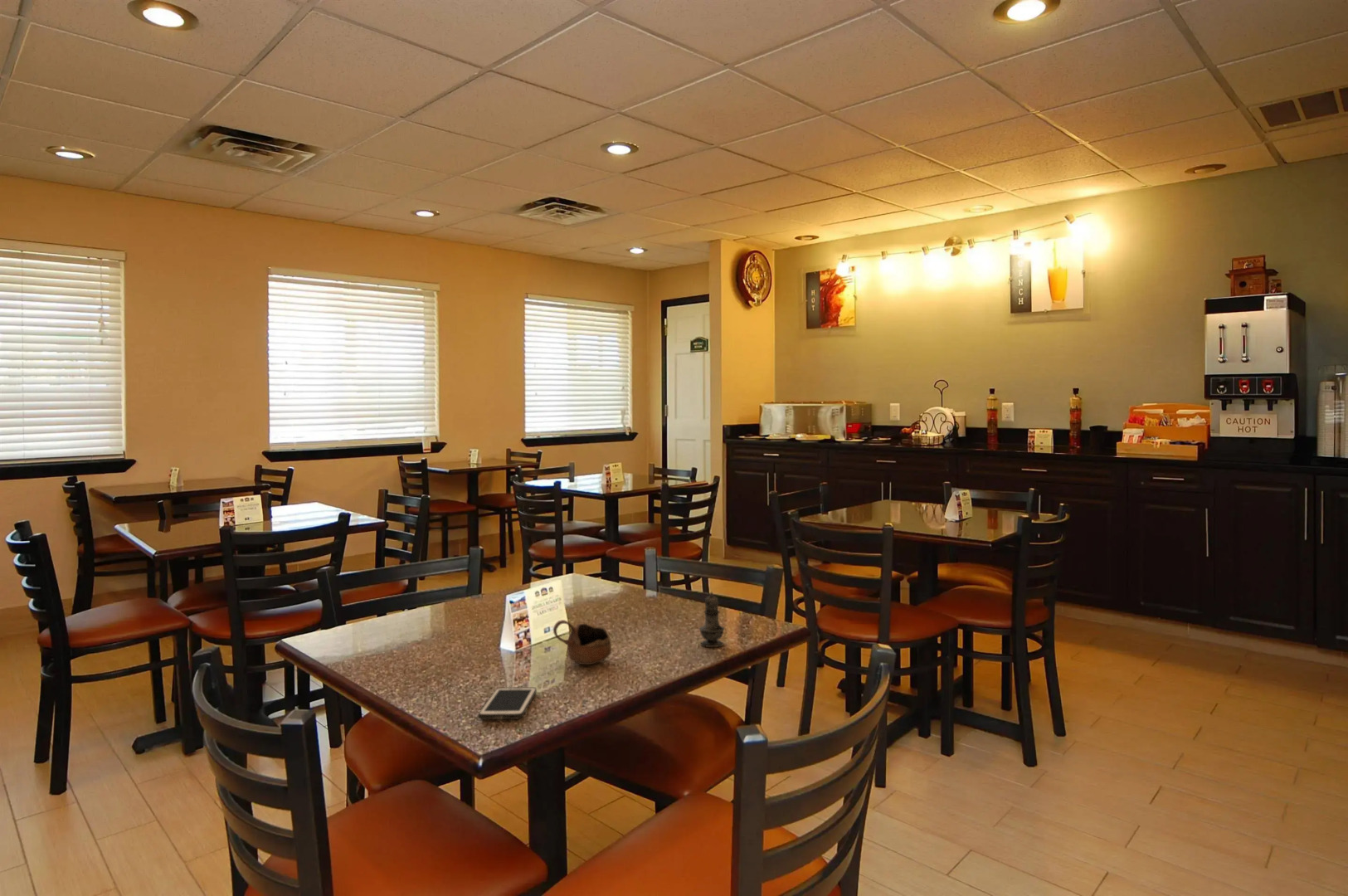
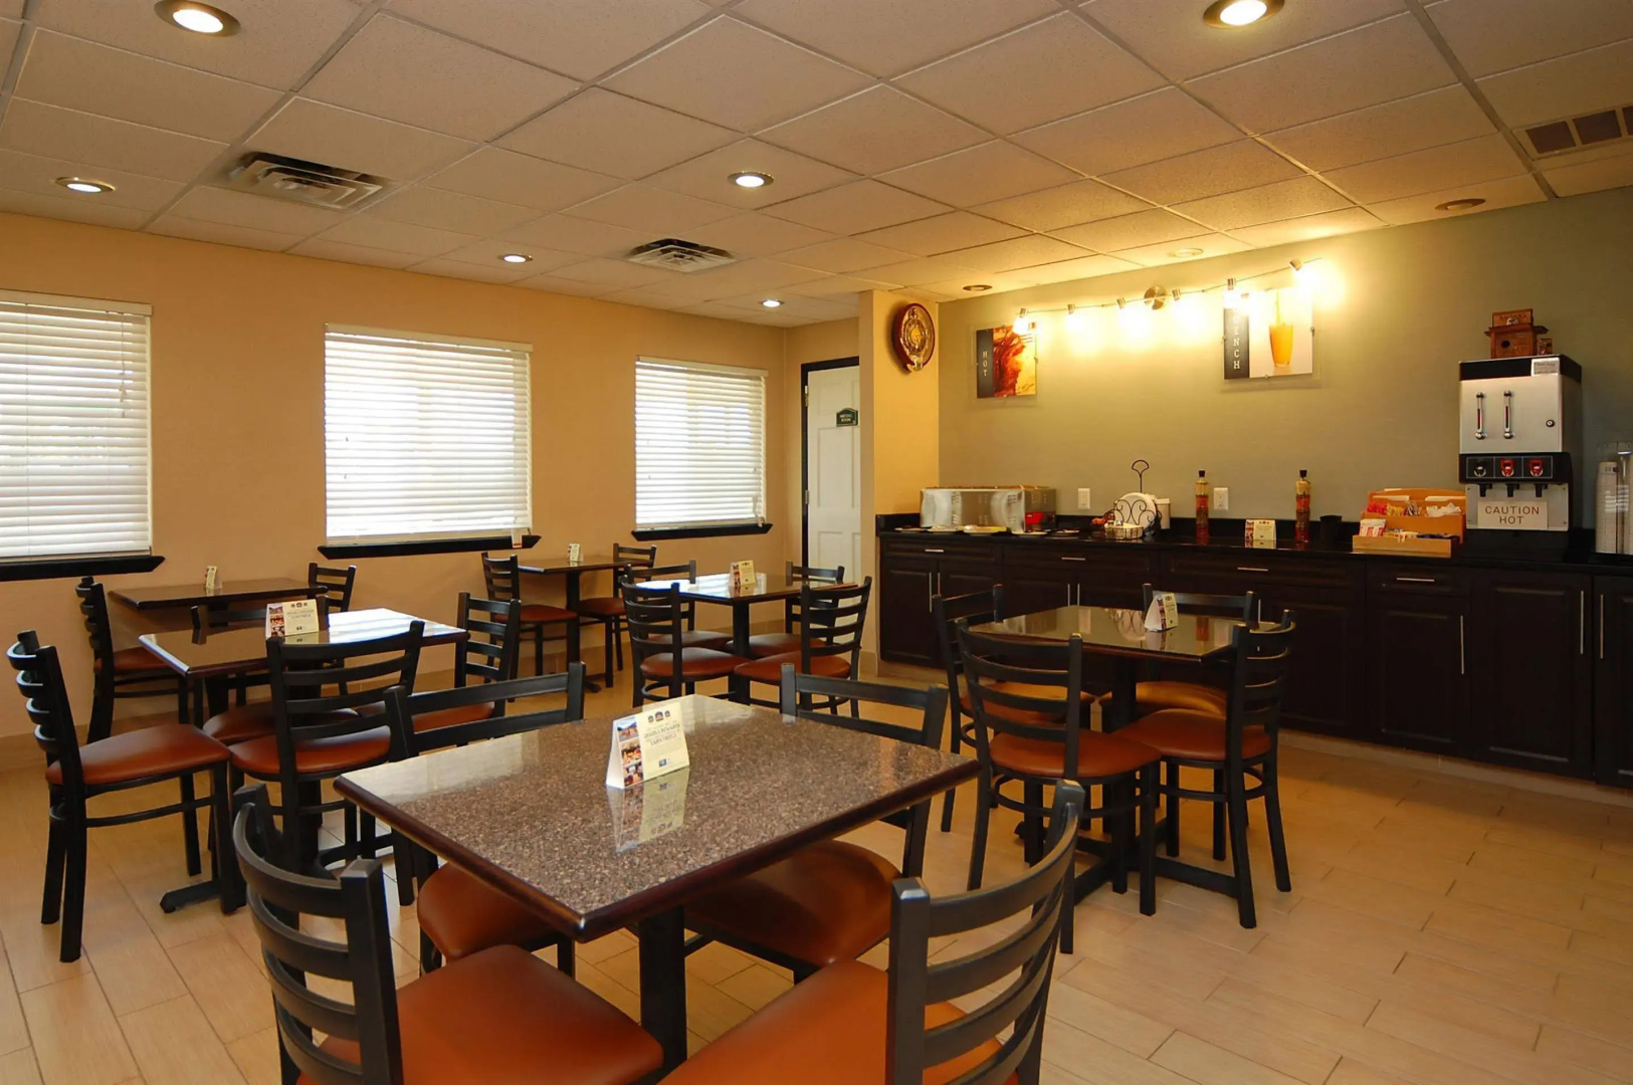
- cell phone (509, 702)
- salt shaker (712, 617)
- cup (583, 639)
